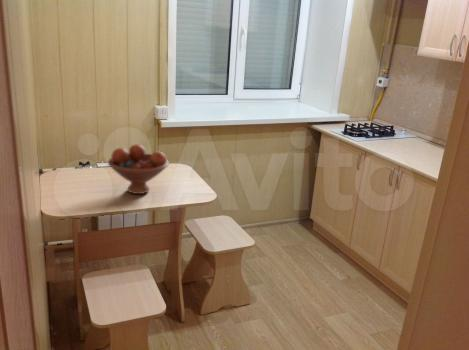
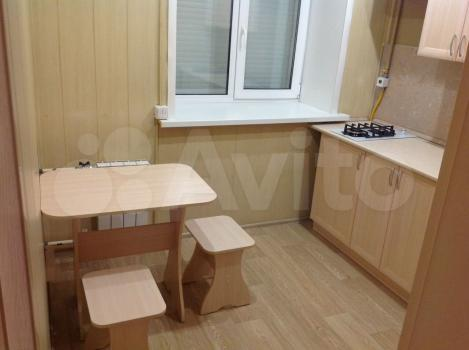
- fruit bowl (138, 170)
